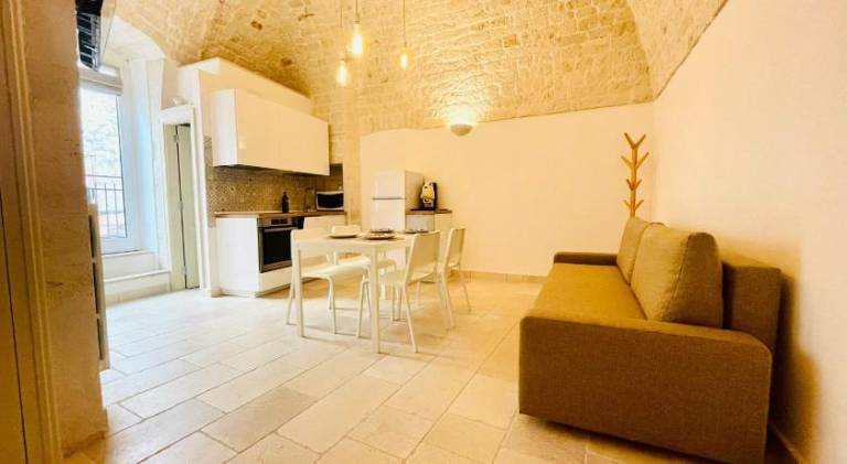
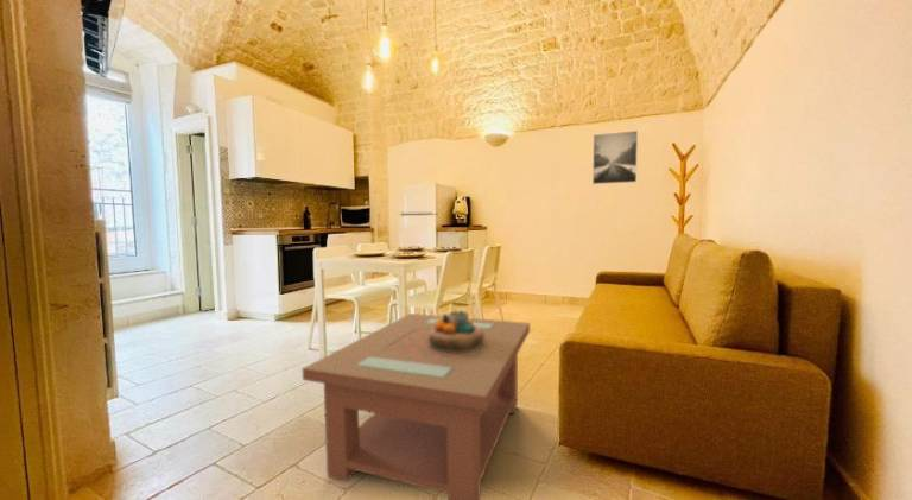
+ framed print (614, 158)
+ decorative bowl (456, 325)
+ coffee table (436, 388)
